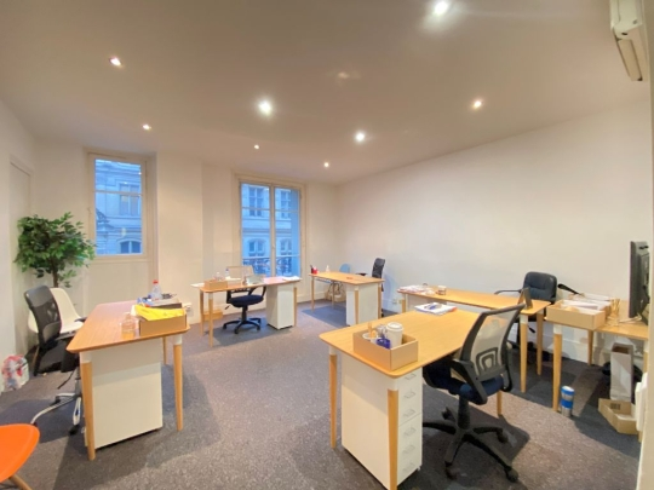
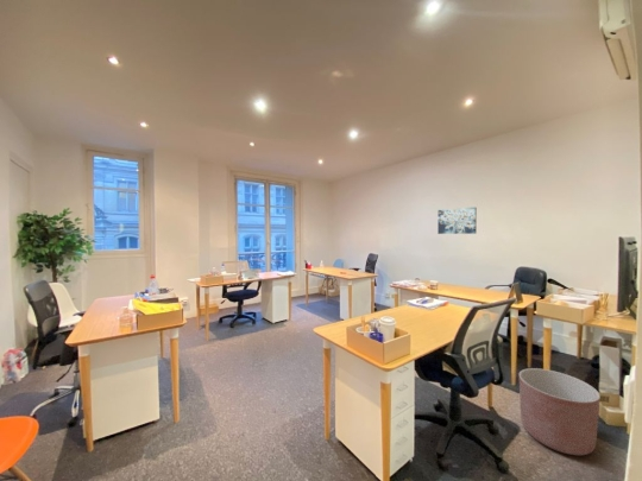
+ planter (555, 410)
+ wall art (455, 221)
